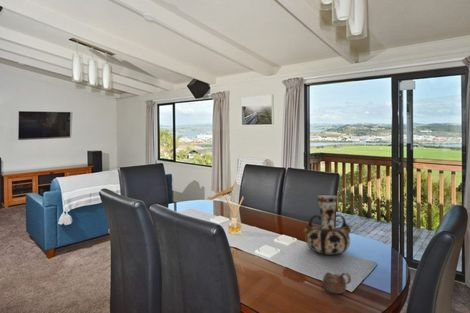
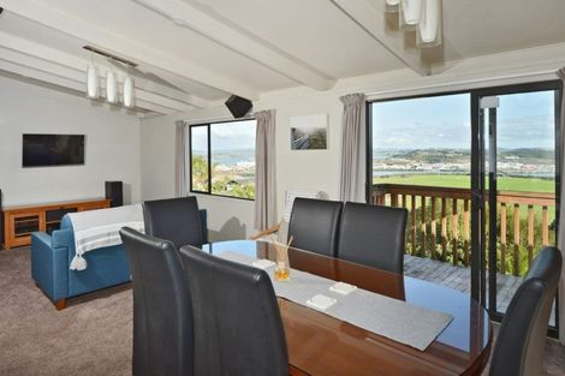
- cup (335, 280)
- vase (327, 223)
